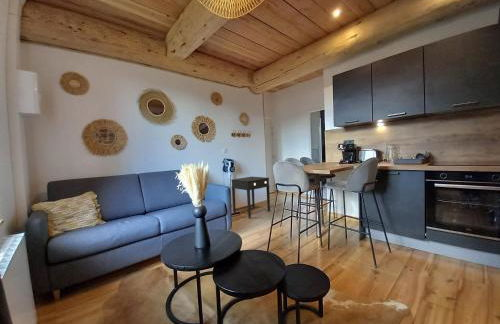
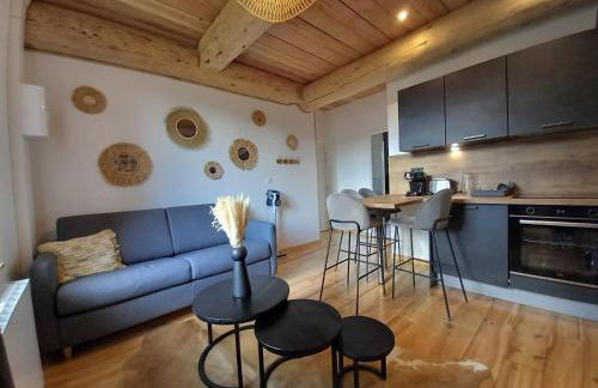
- side table (252, 195)
